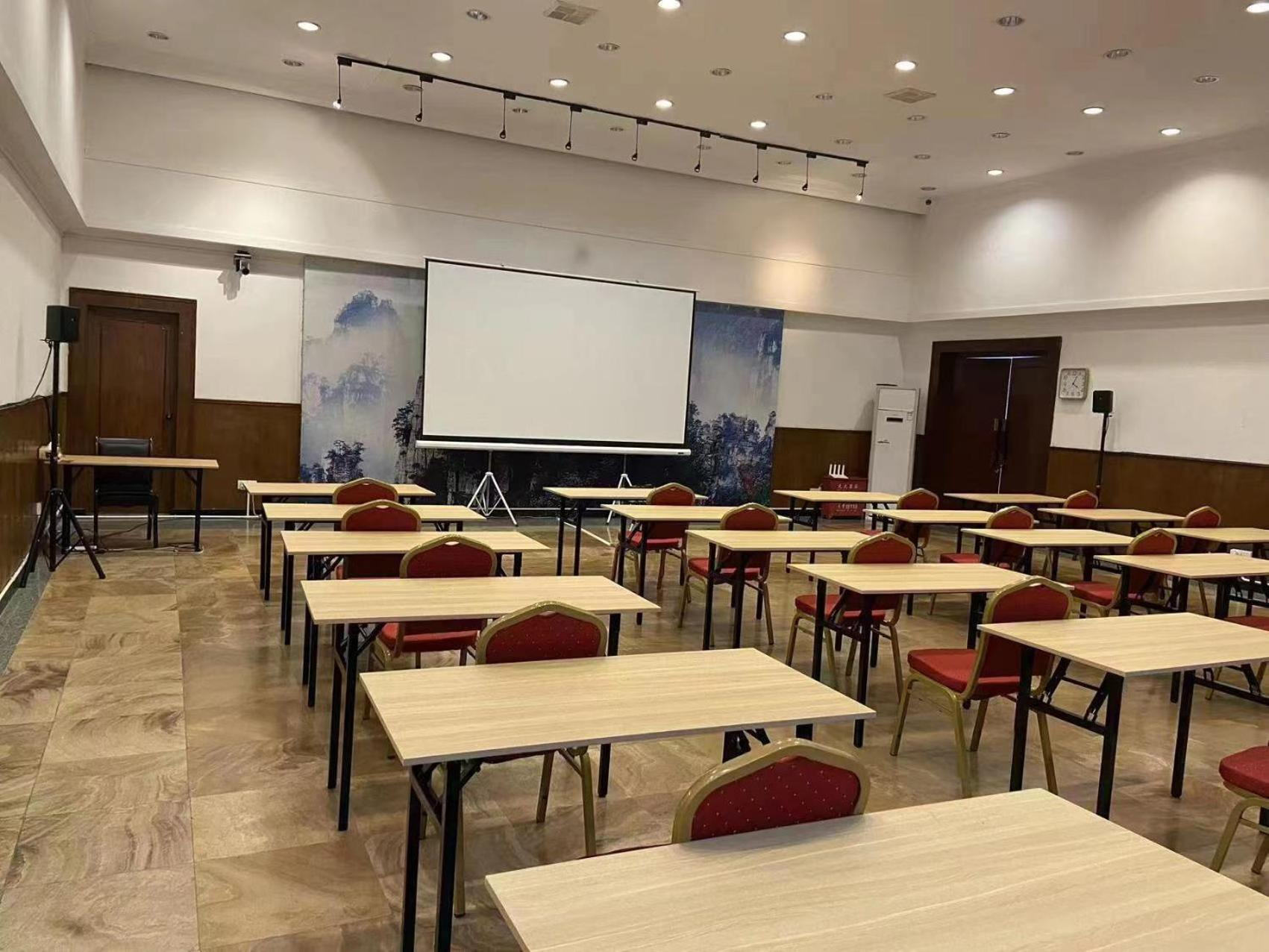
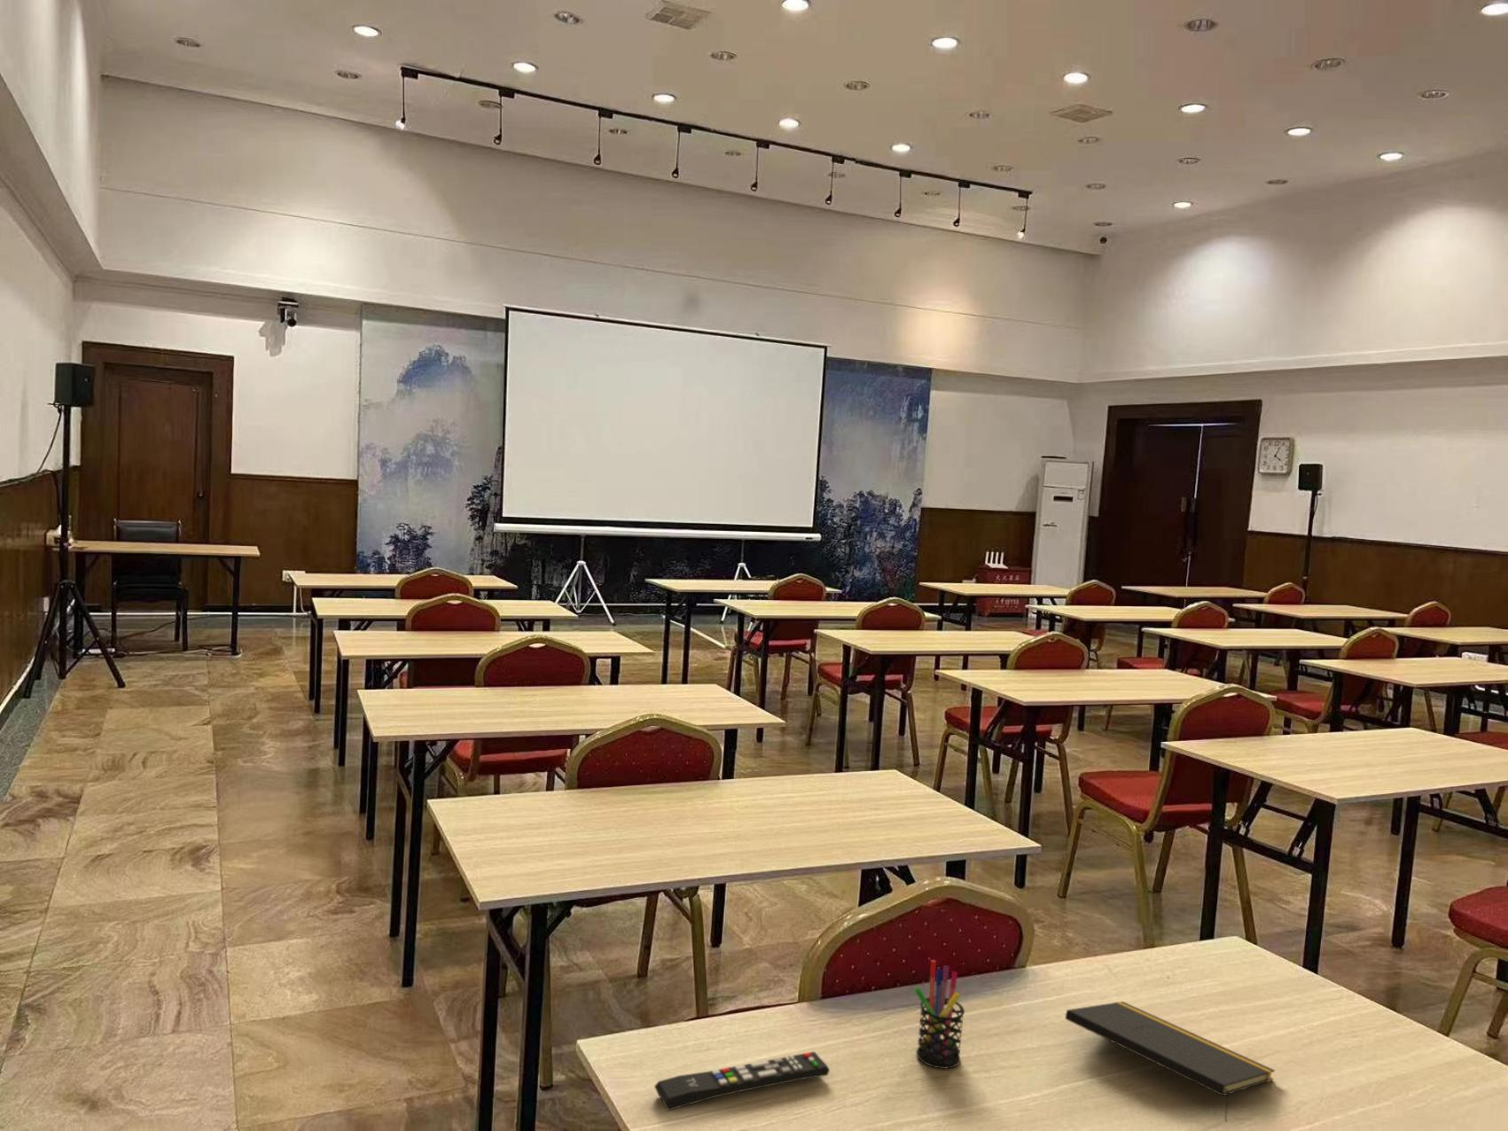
+ remote control (744, 1079)
+ notepad (1168, 1044)
+ pen holder (935, 1013)
